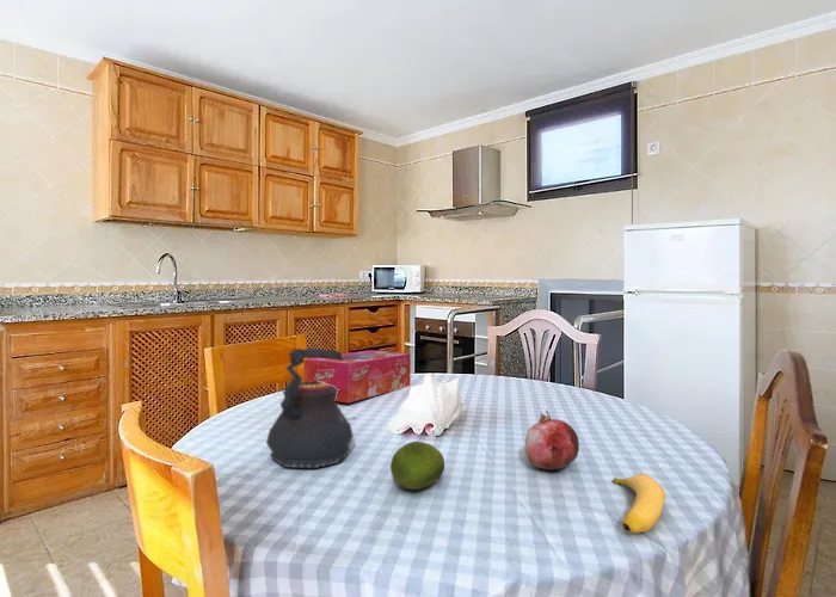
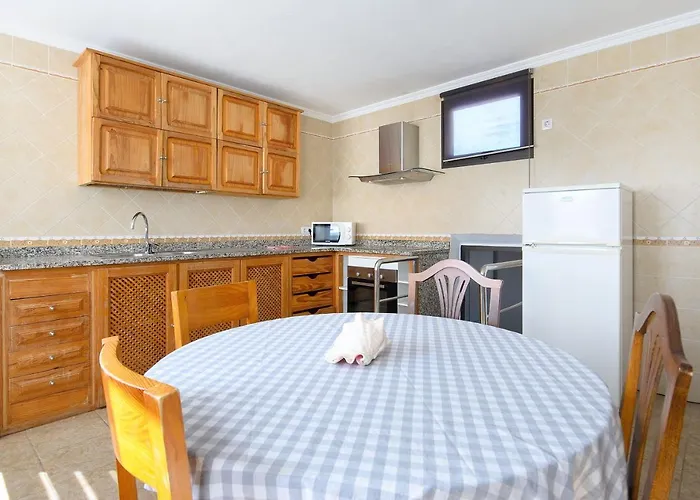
- tissue box (359, 373)
- fruit (551, 438)
- teapot (308, 402)
- banana (635, 497)
- fruit (416, 464)
